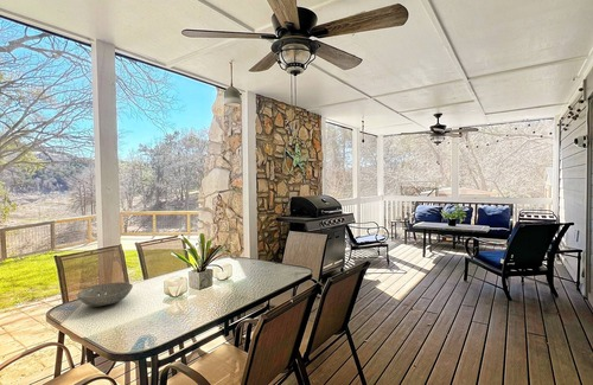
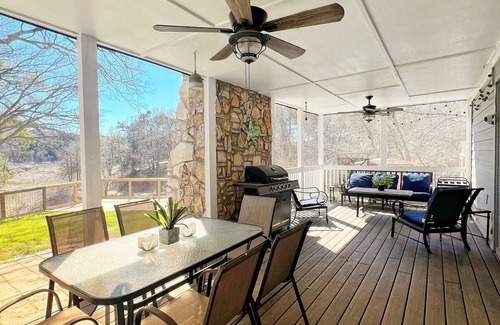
- bowl (106, 296)
